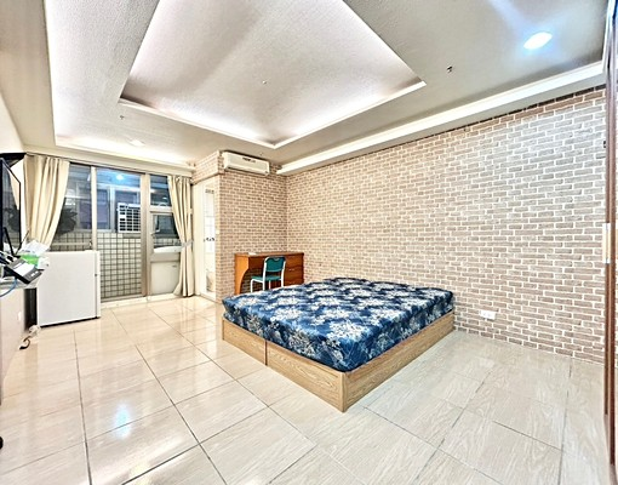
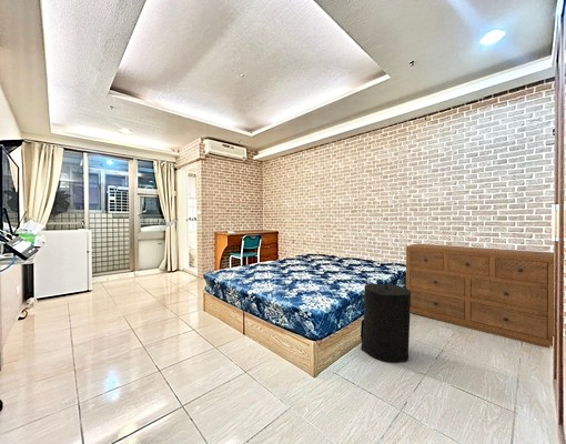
+ dresser (472, 285)
+ trash can (385, 316)
